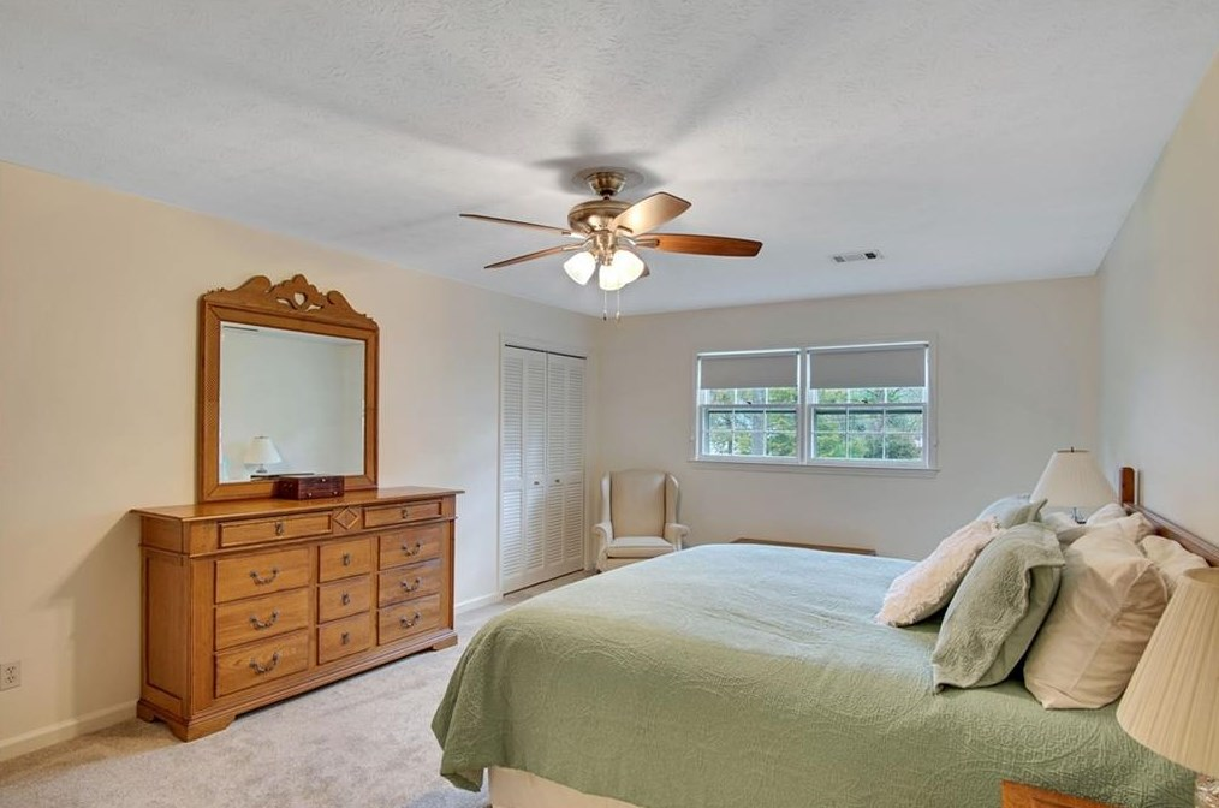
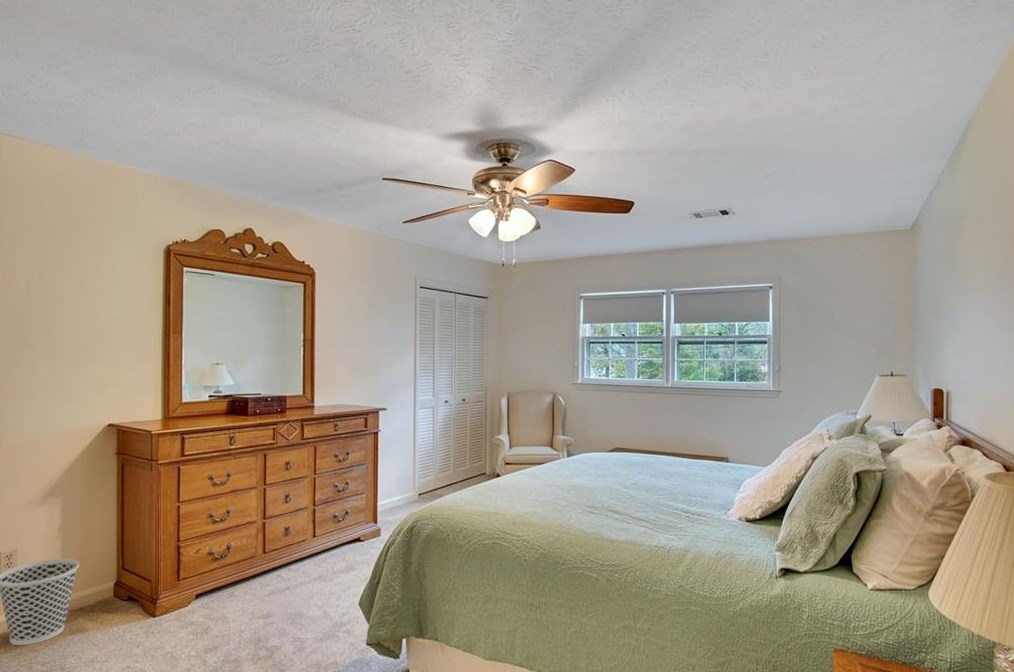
+ wastebasket (38, 602)
